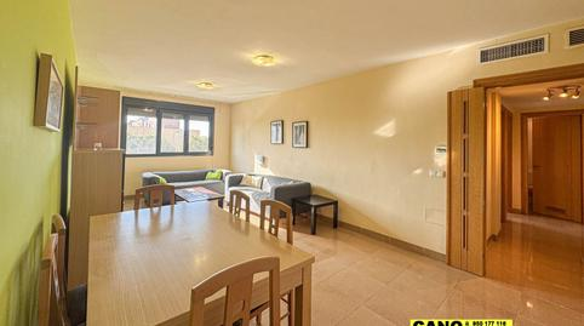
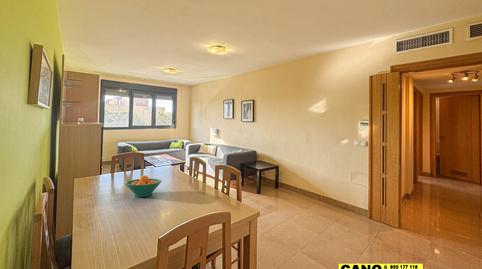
+ fruit bowl (143, 185)
